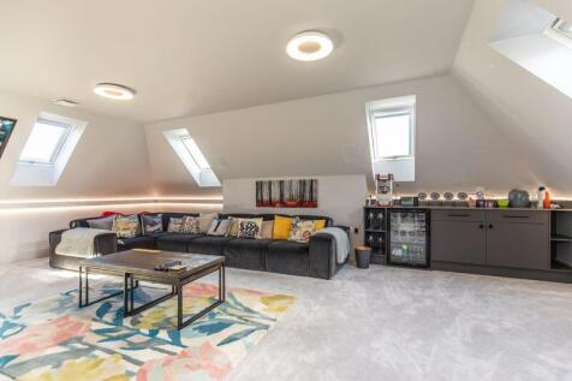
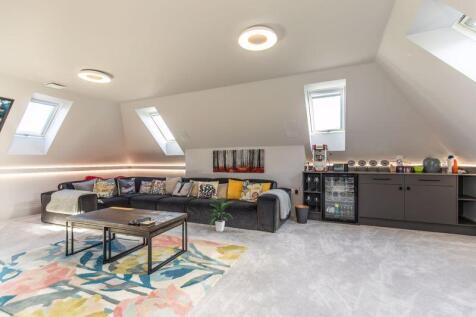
+ indoor plant (218, 213)
